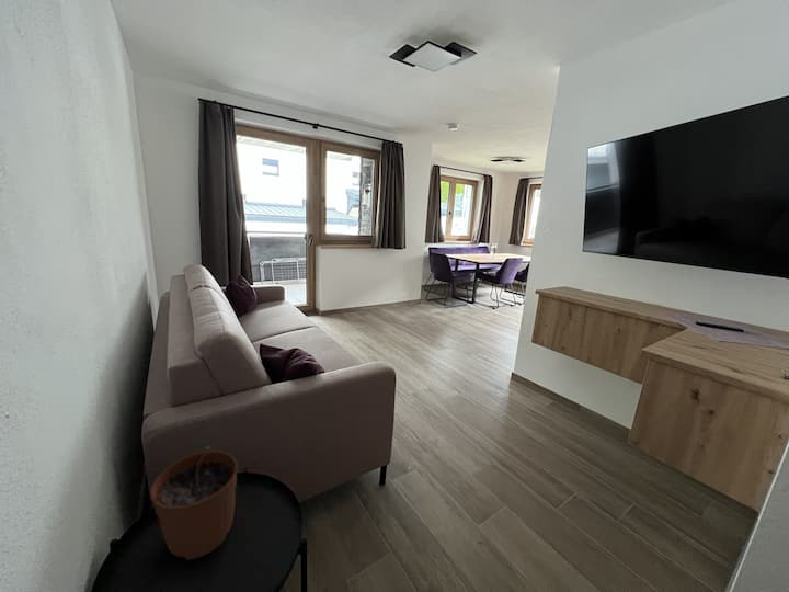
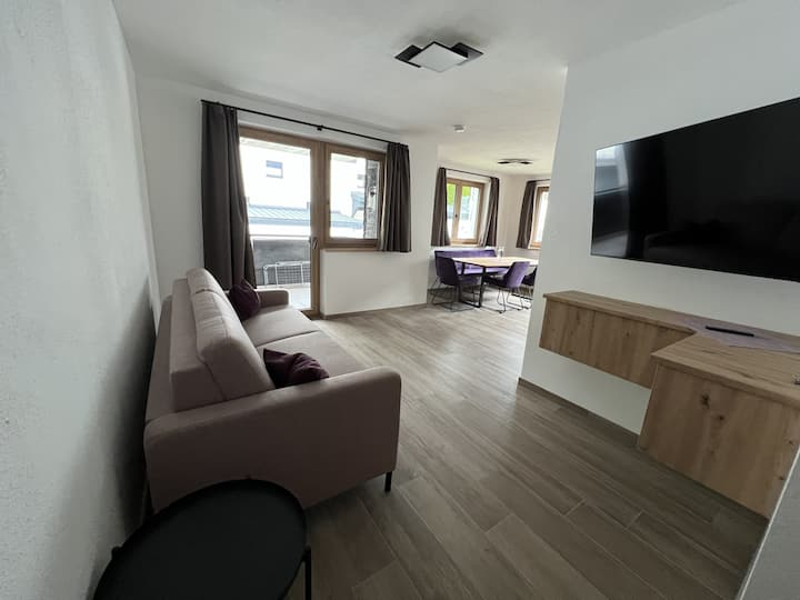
- plant pot (197, 490)
